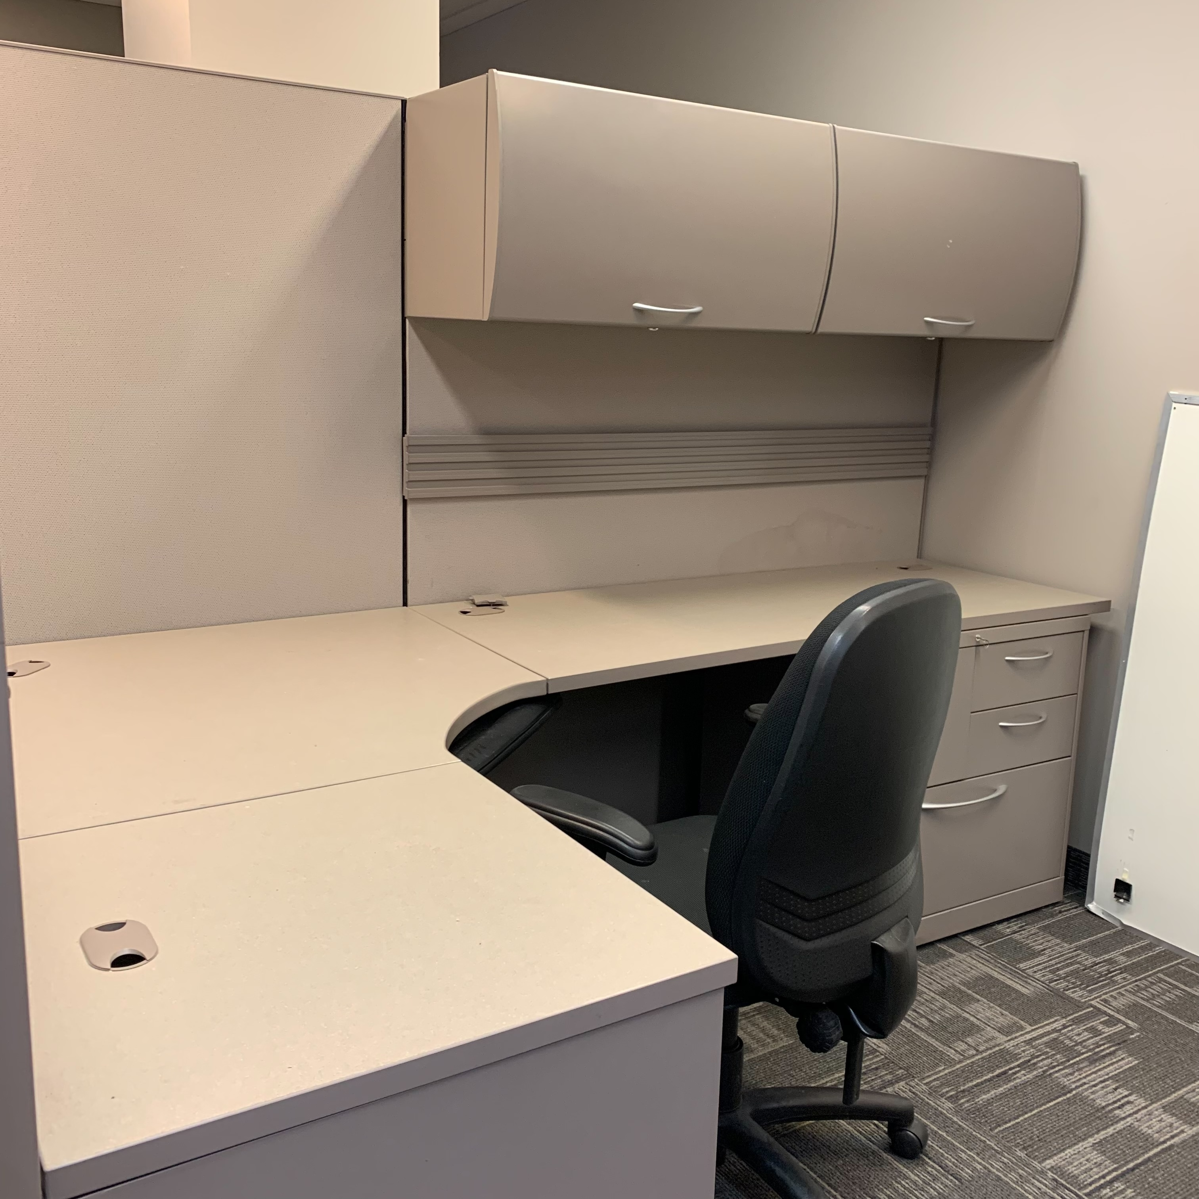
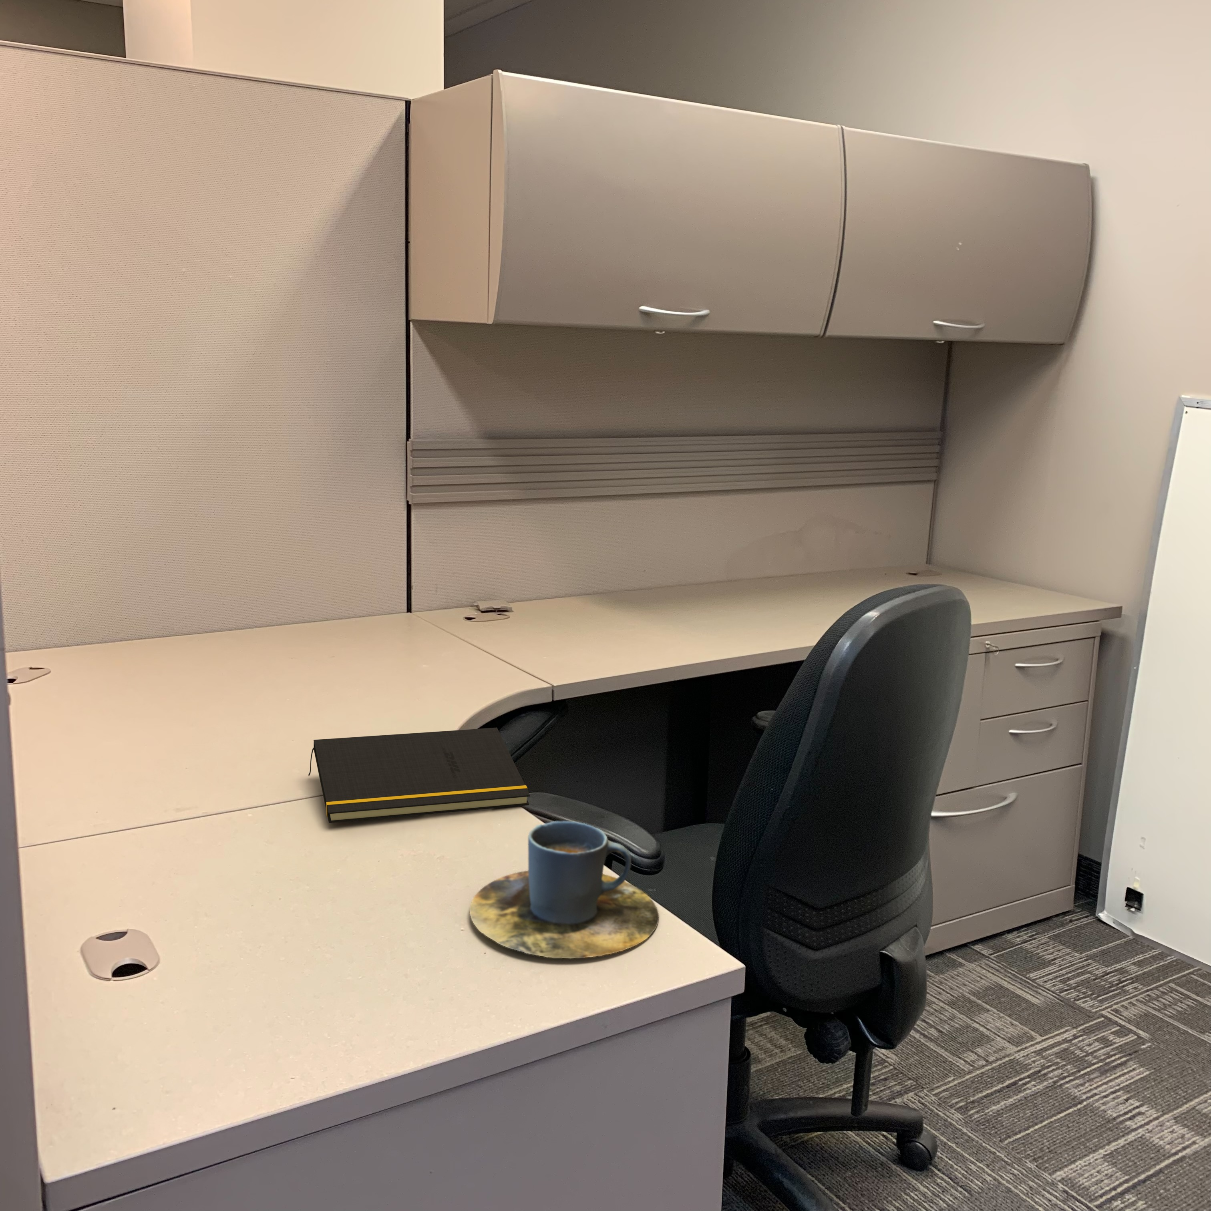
+ cup (566, 874)
+ notepad (419, 772)
